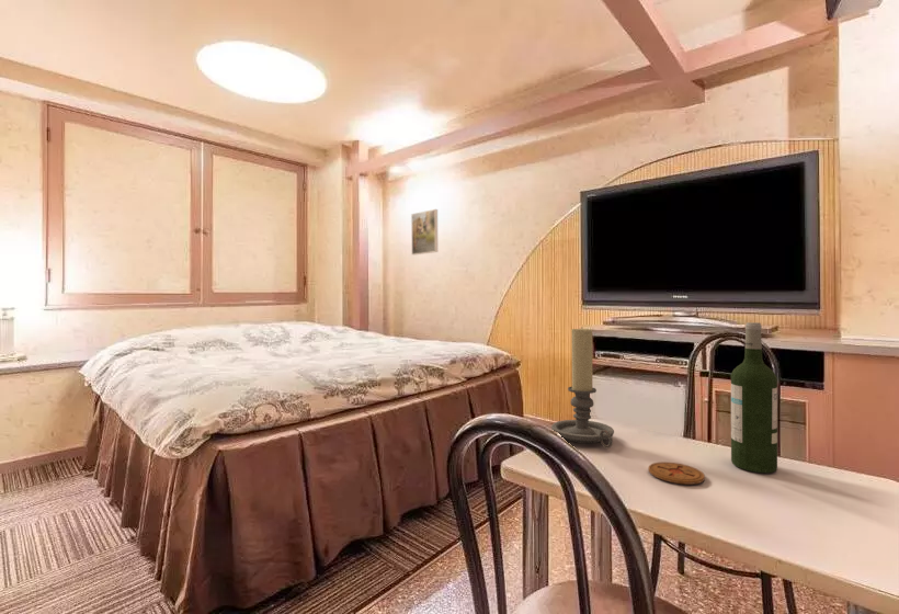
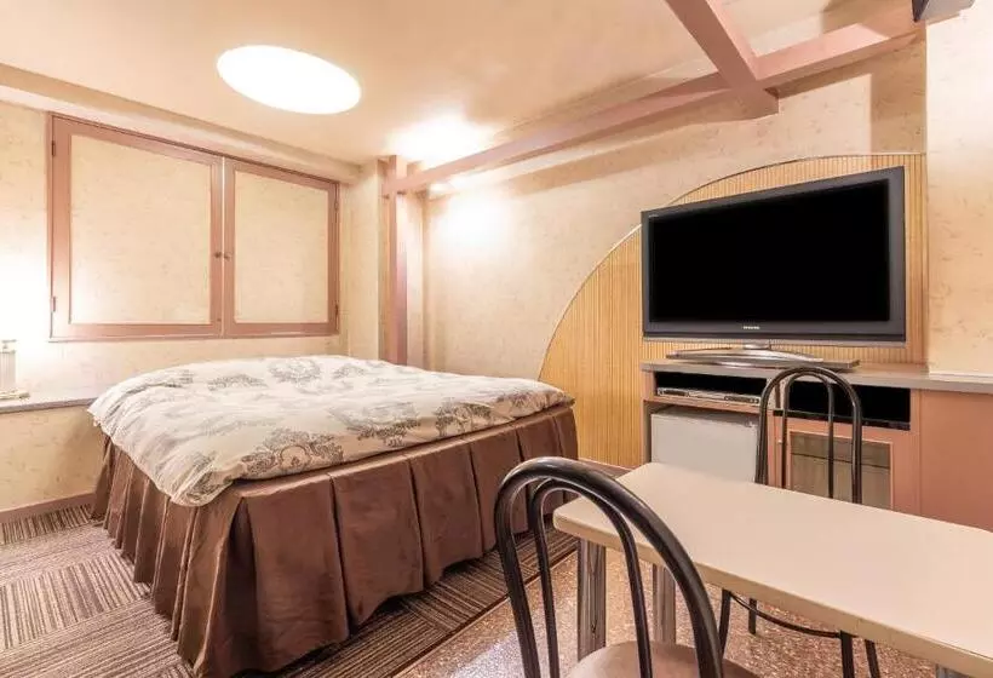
- wine bottle (753, 394)
- coaster (675, 473)
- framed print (424, 232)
- candle holder (585, 383)
